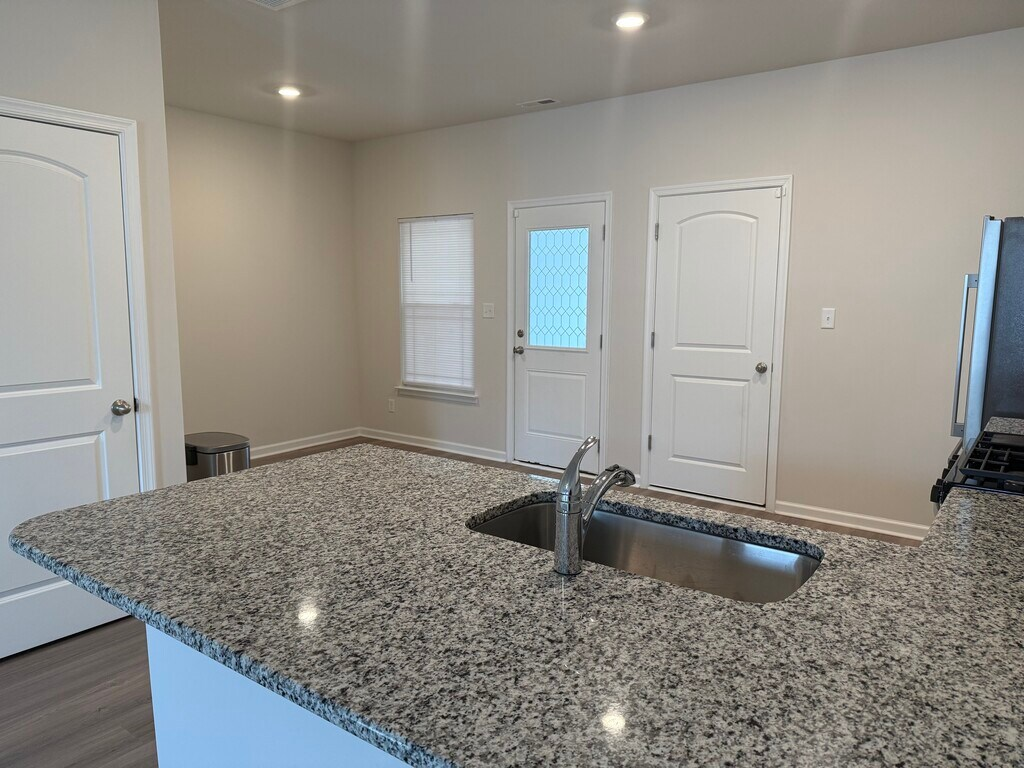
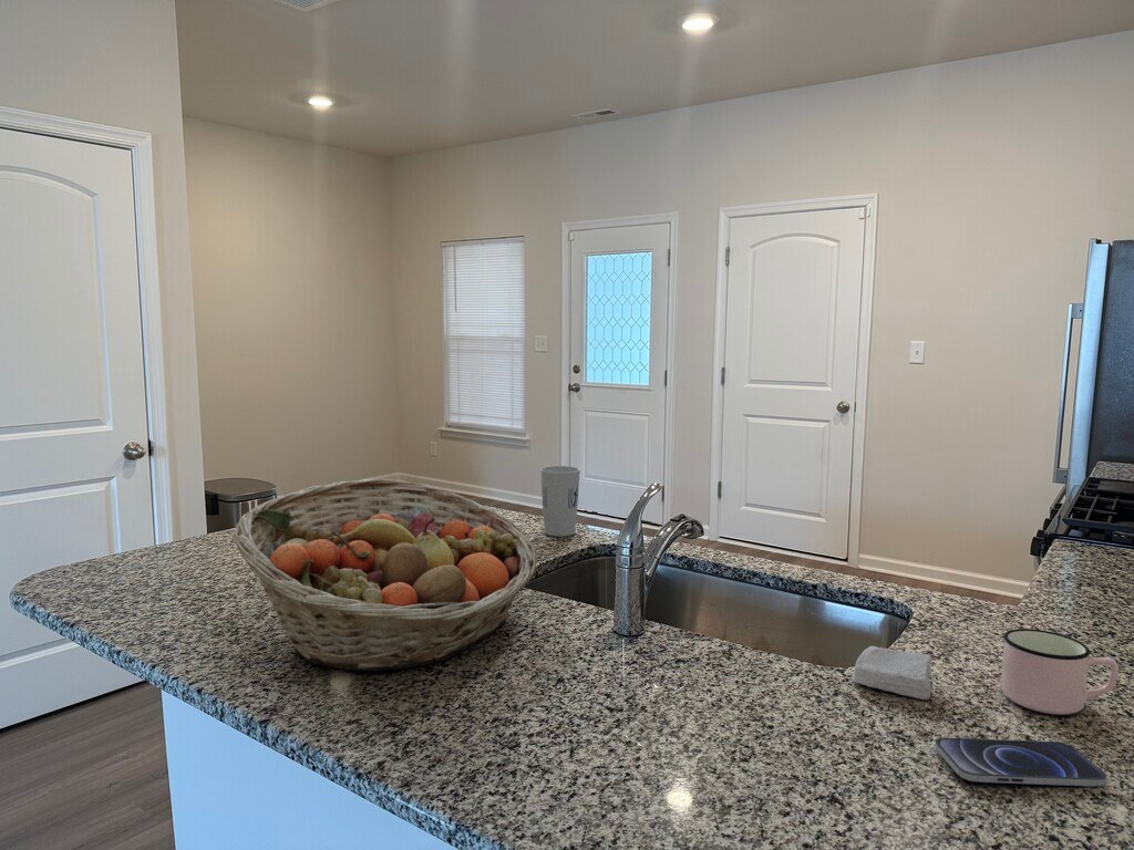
+ fruit basket (396, 562)
+ mug (1056, 673)
+ cup (559, 500)
+ smartphone (1017, 760)
+ soap bar (891, 668)
